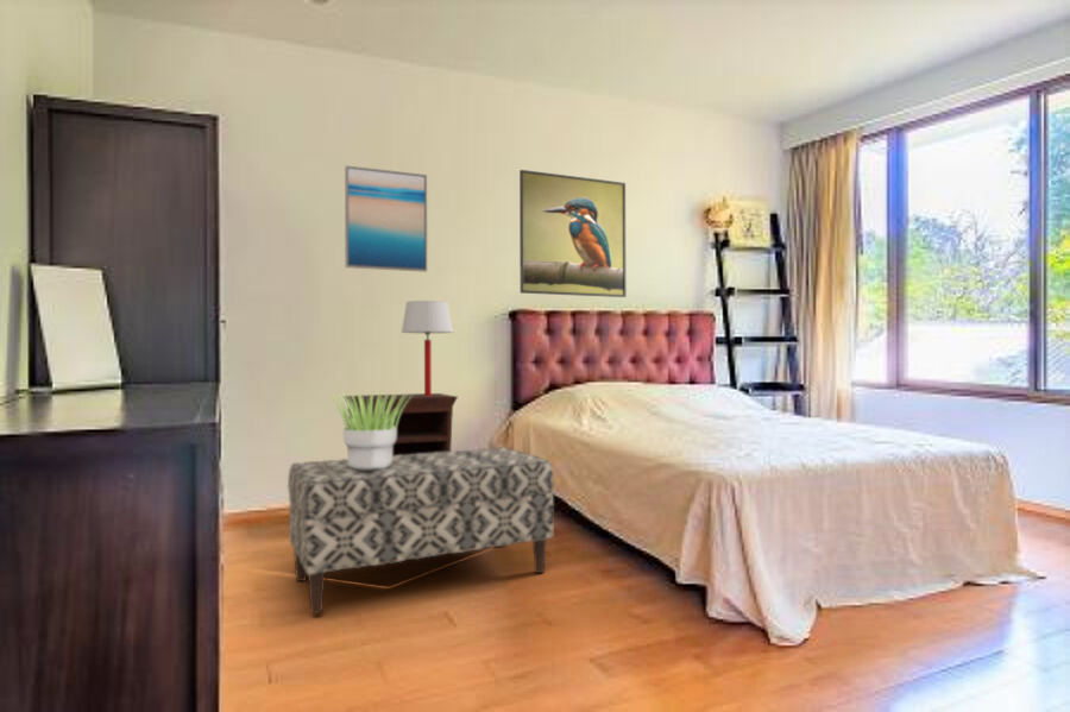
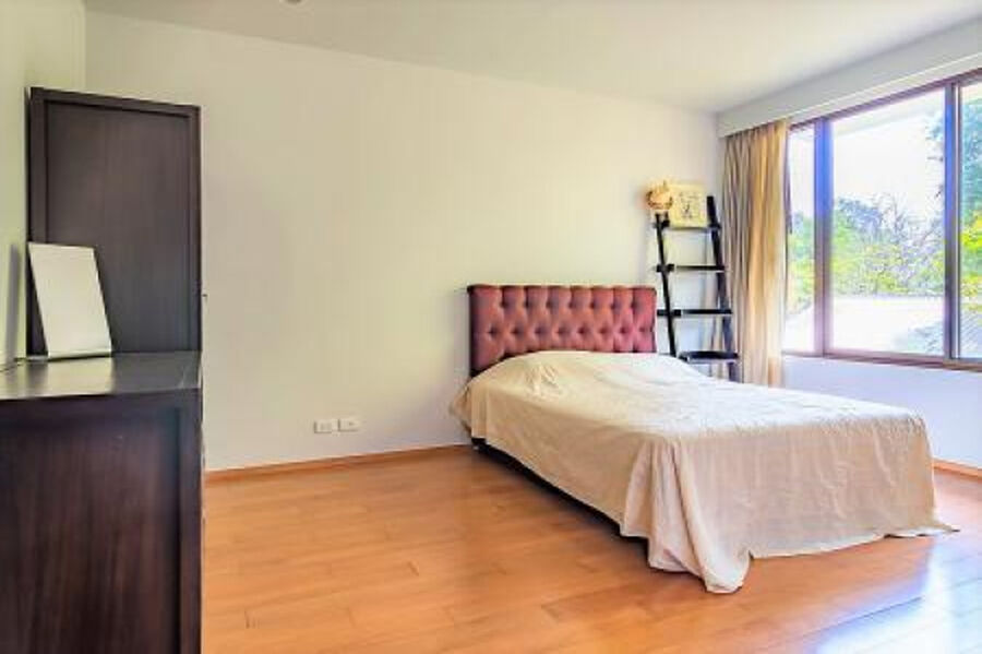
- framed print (574, 235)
- table lamp (427, 348)
- potted plant (371, 429)
- bench (422, 518)
- wall art (386, 220)
- nightstand (399, 454)
